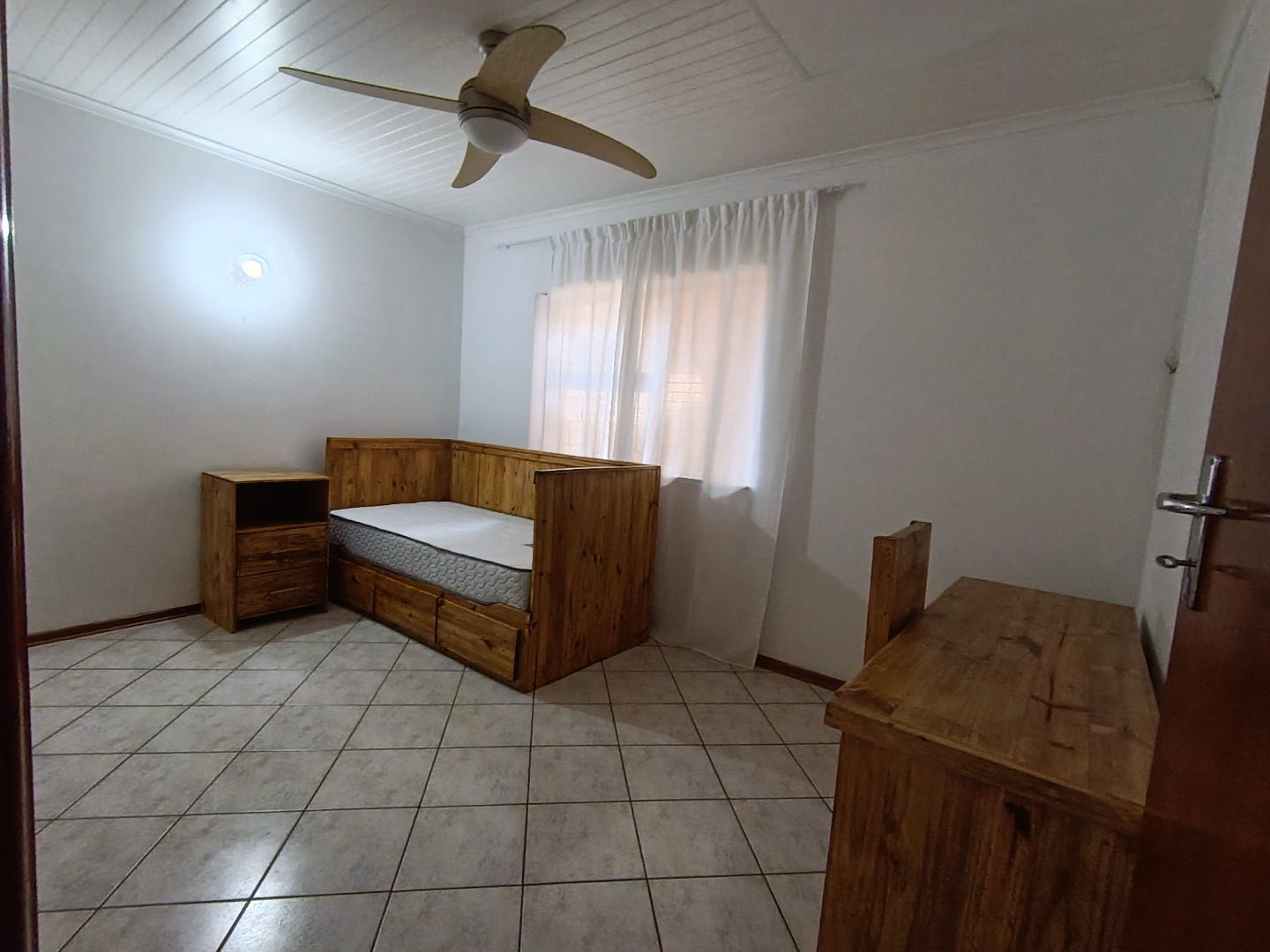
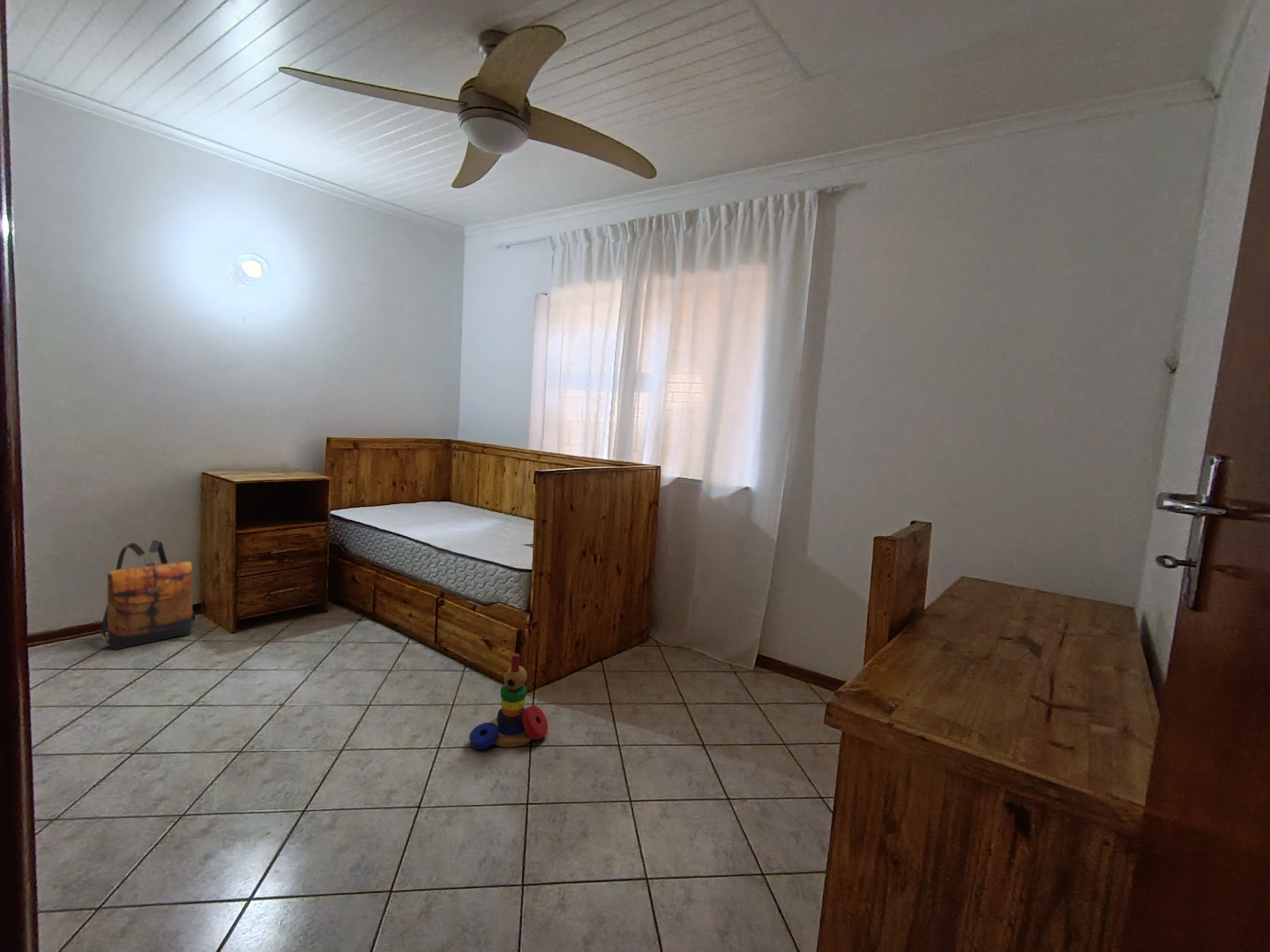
+ stacking toy (513, 696)
+ backpack (148, 589)
